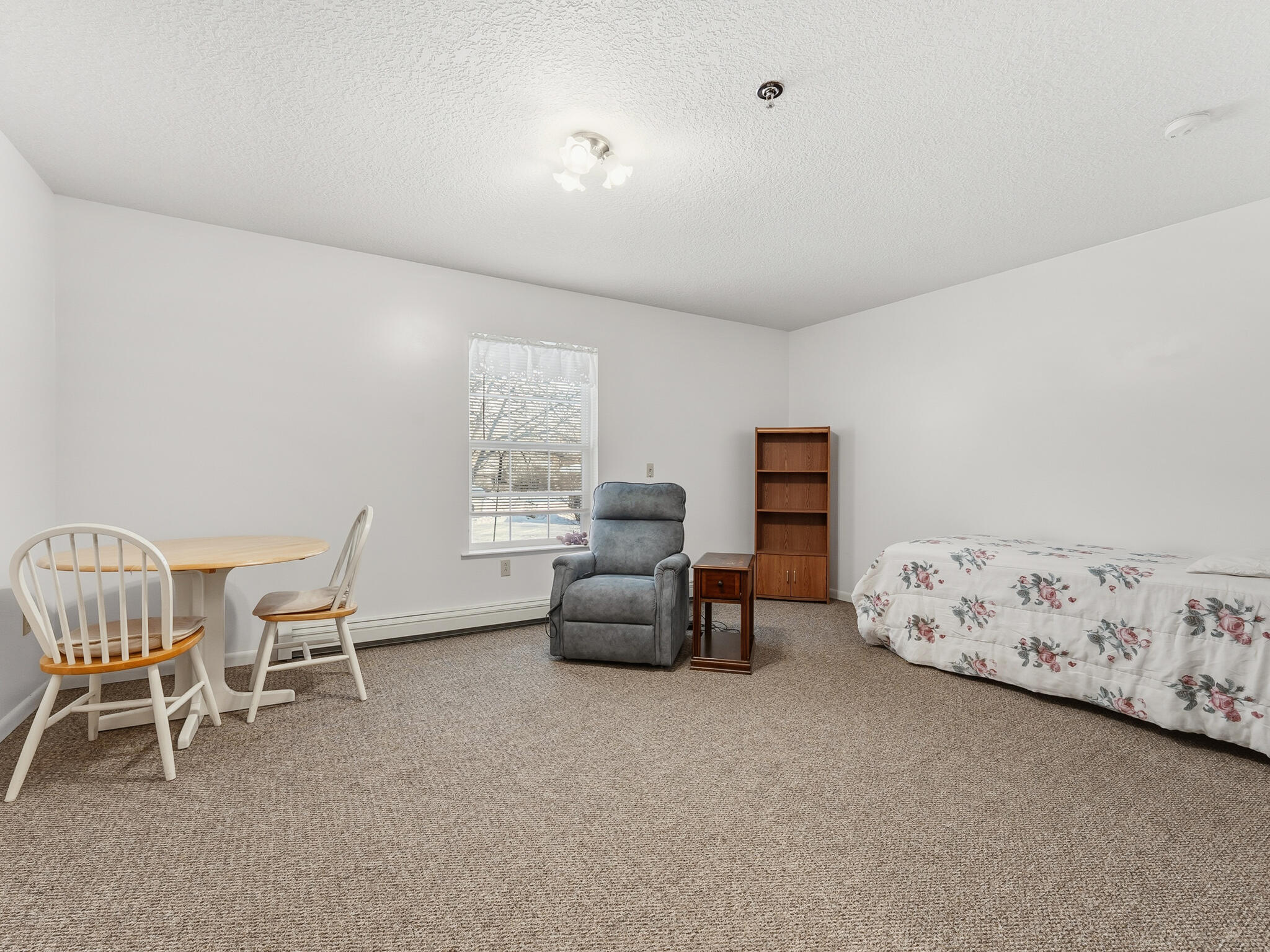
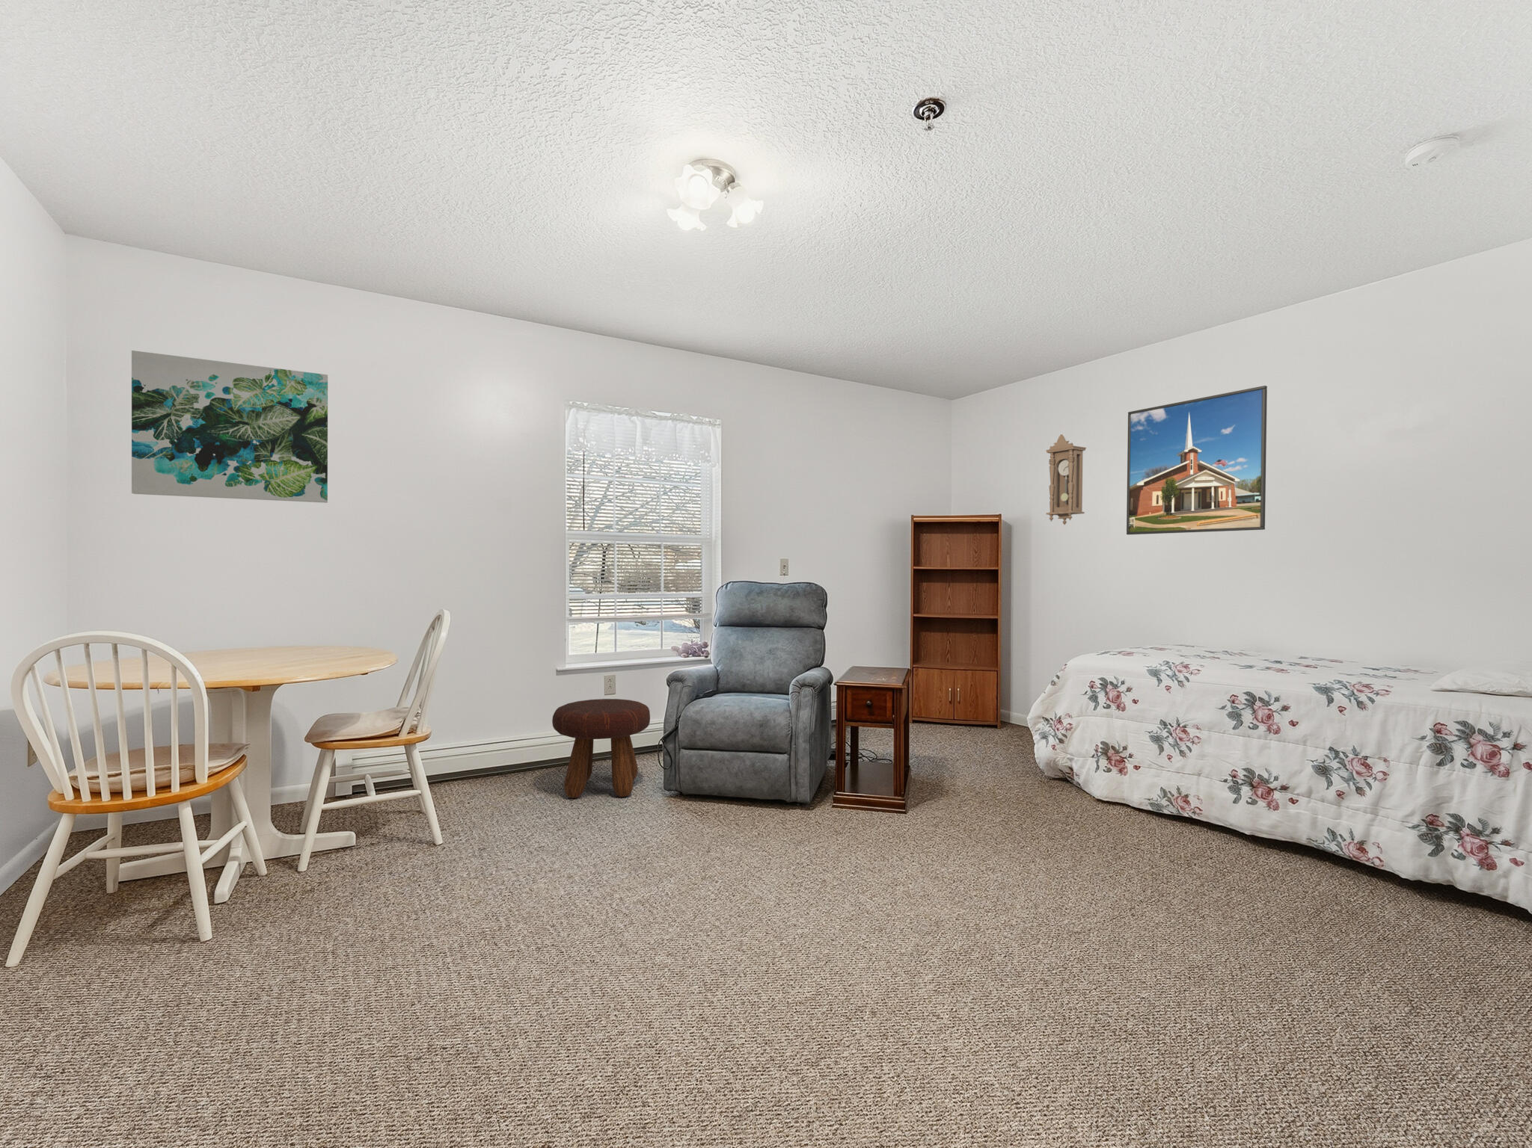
+ wall art (235, 432)
+ footstool (602, 738)
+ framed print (1191, 465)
+ pendulum clock (1065, 480)
